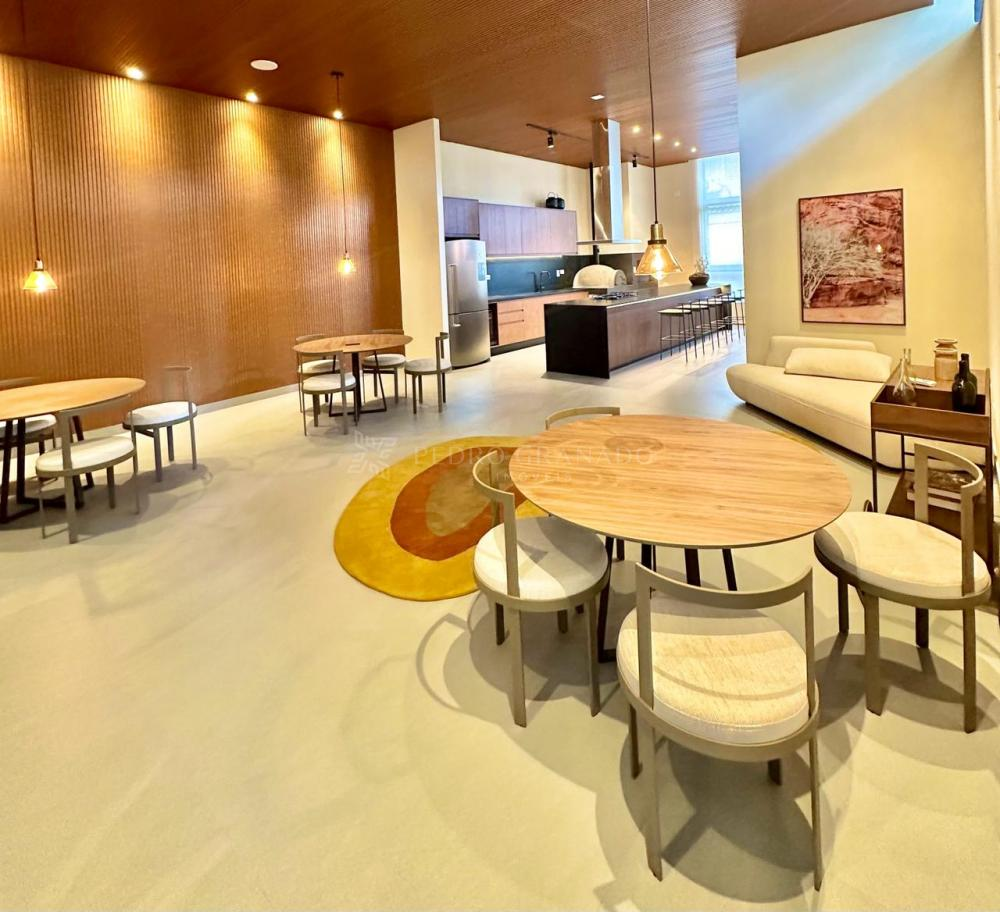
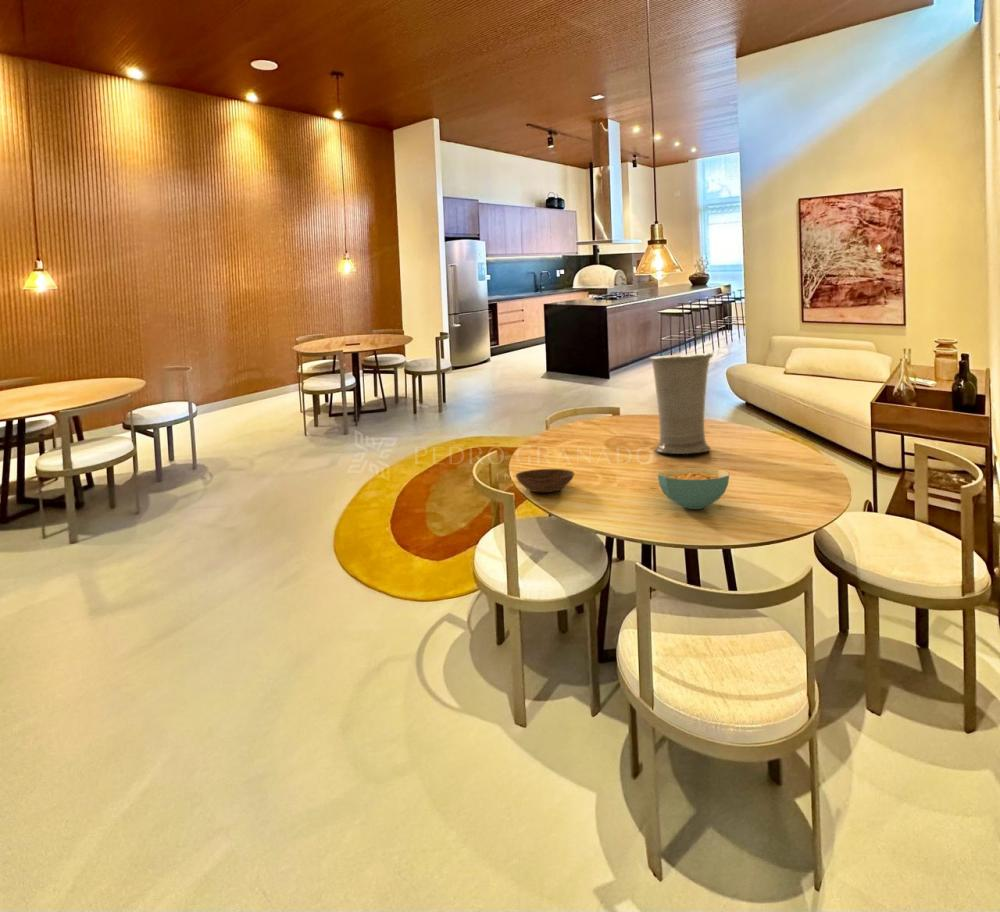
+ cereal bowl (693, 490)
+ vase (681, 403)
+ bowl (545, 481)
